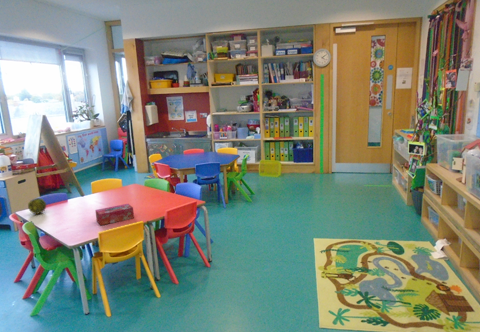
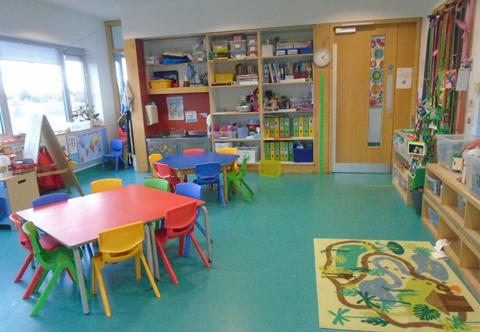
- tissue box (114, 214)
- decorative ball (37, 205)
